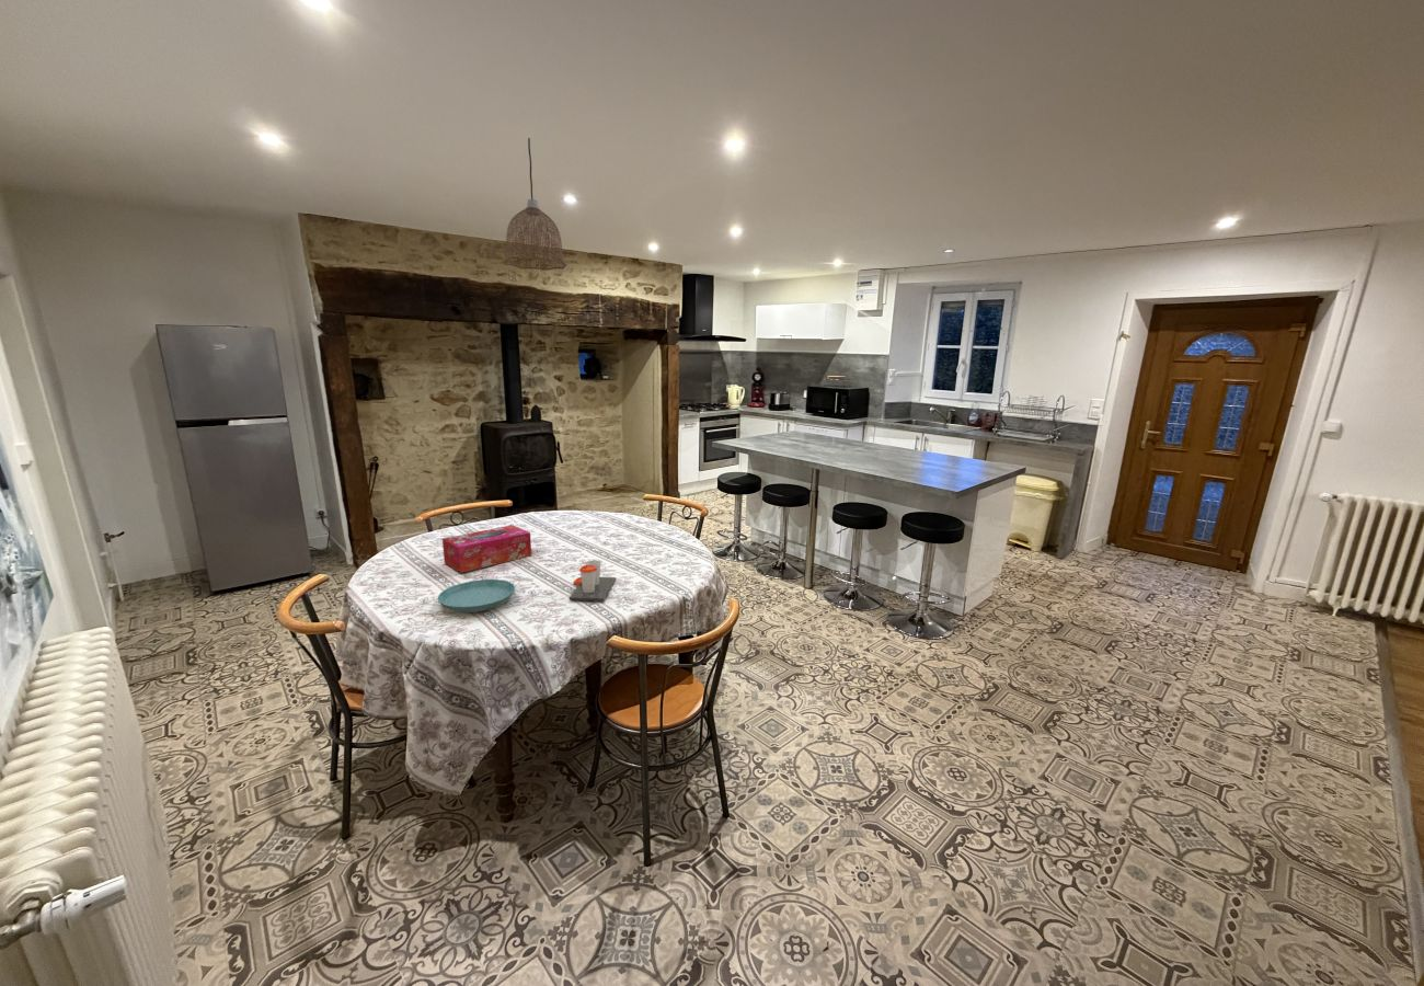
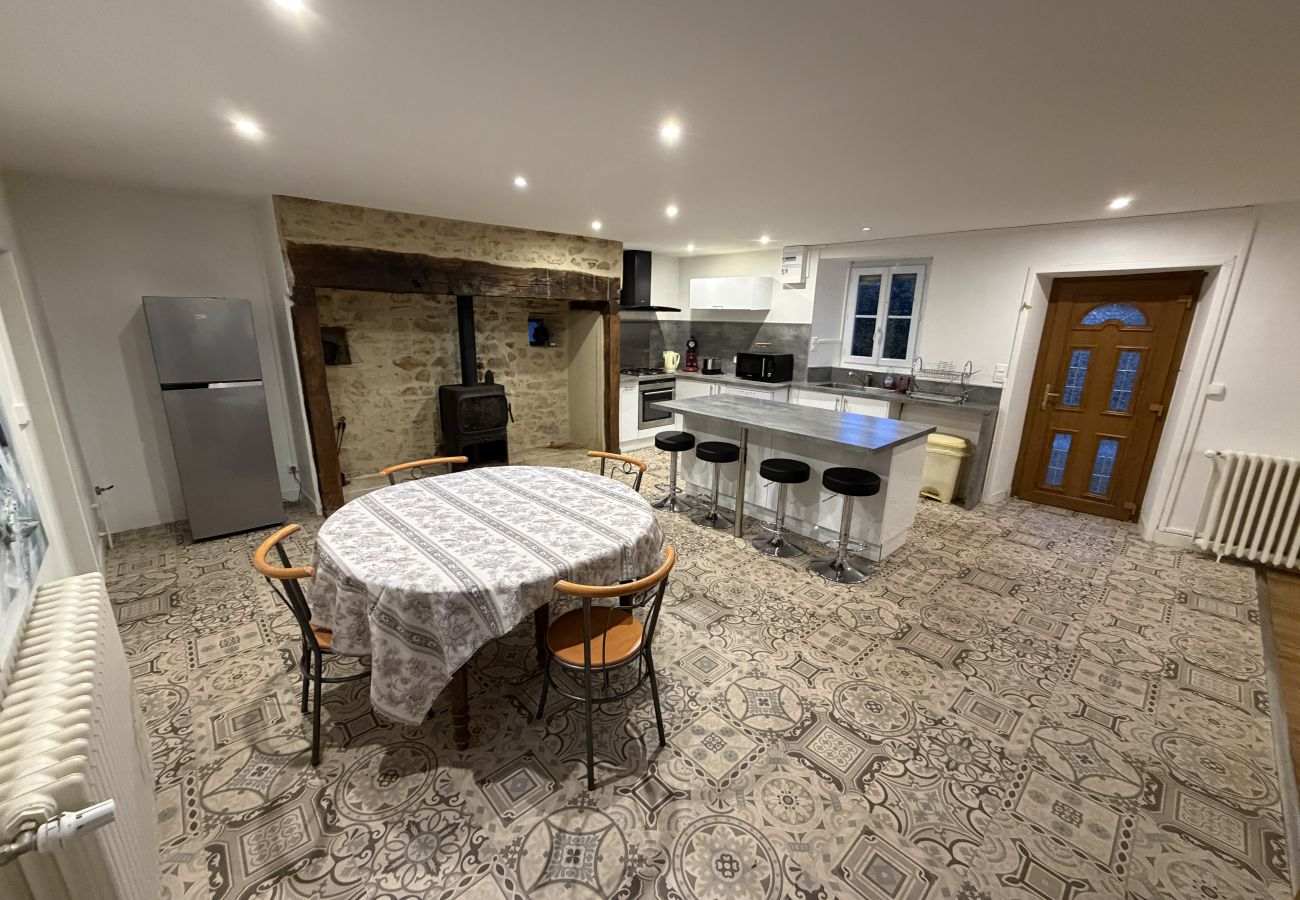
- cup (589, 576)
- tissue box (487, 547)
- pendant lamp (531, 203)
- saucer (478, 596)
